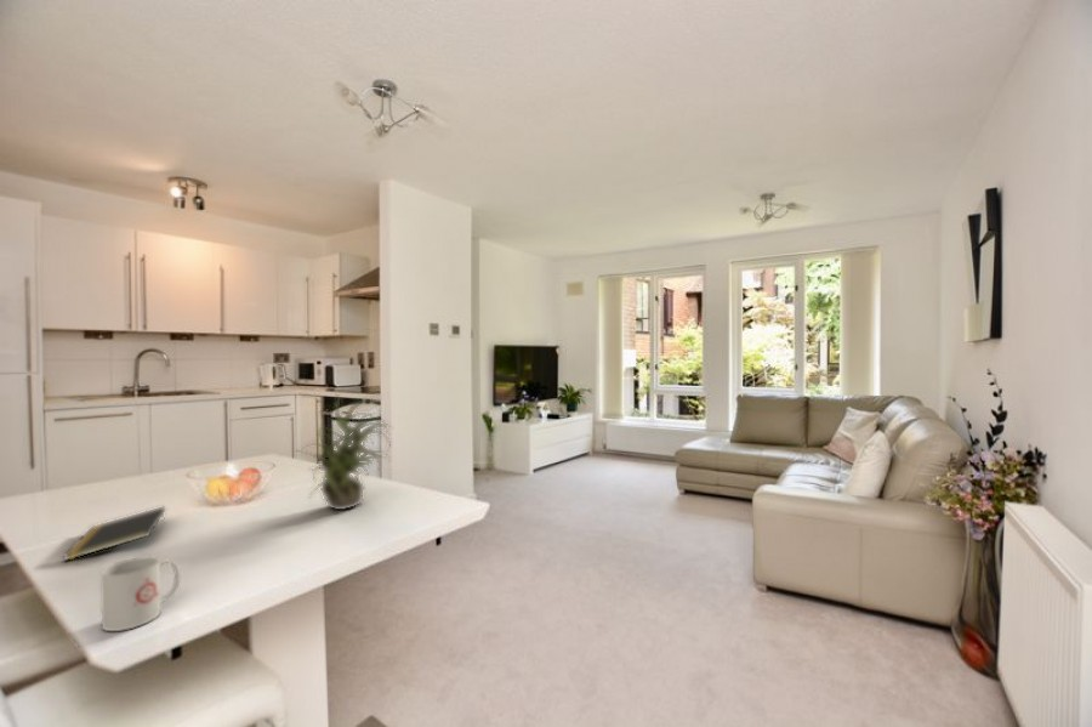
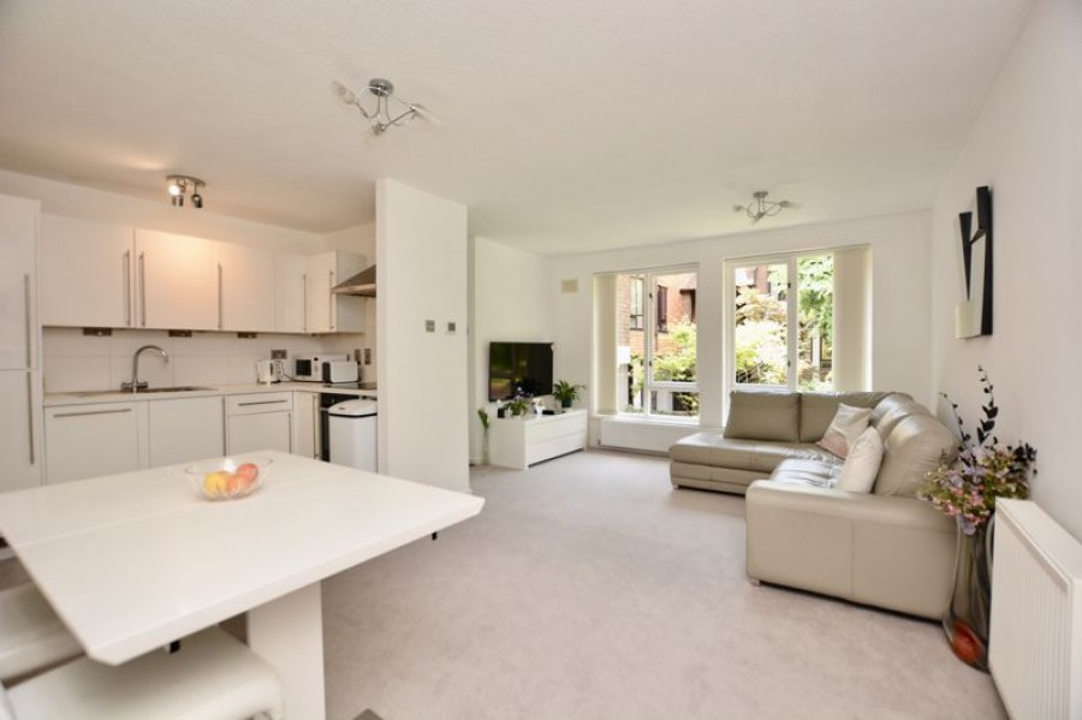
- notepad (119, 530)
- potted plant (352, 450)
- mug (143, 587)
